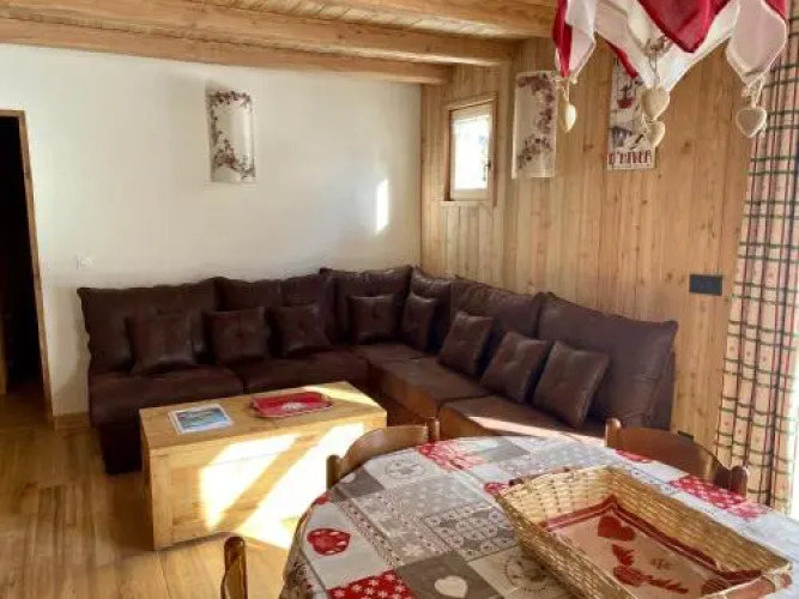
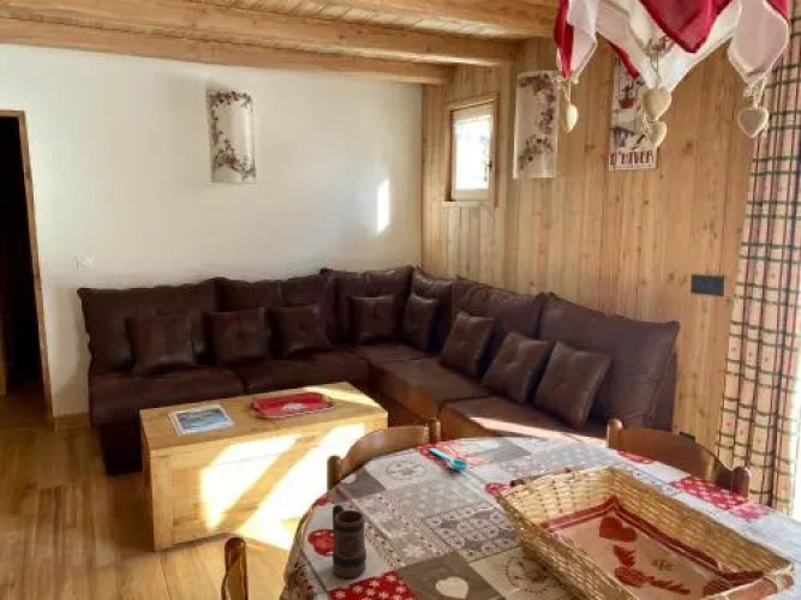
+ mug (346, 538)
+ spoon (447, 457)
